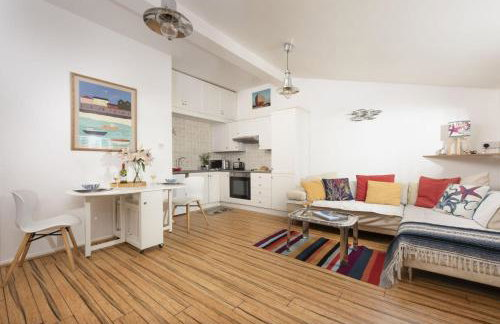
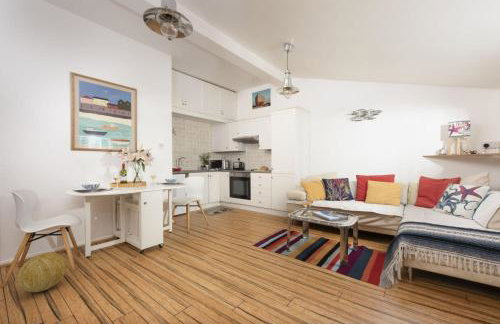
+ decorative ball (43, 271)
